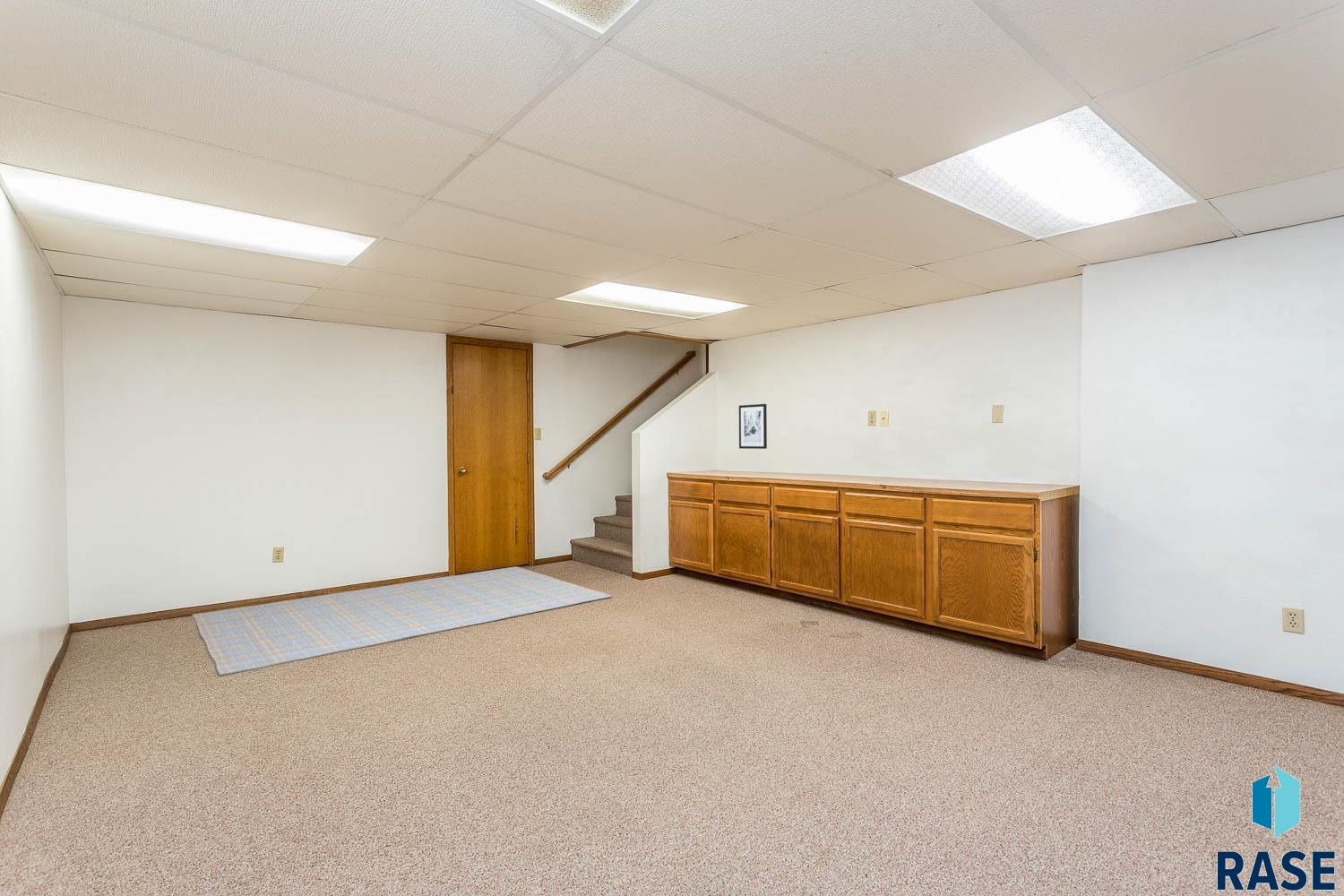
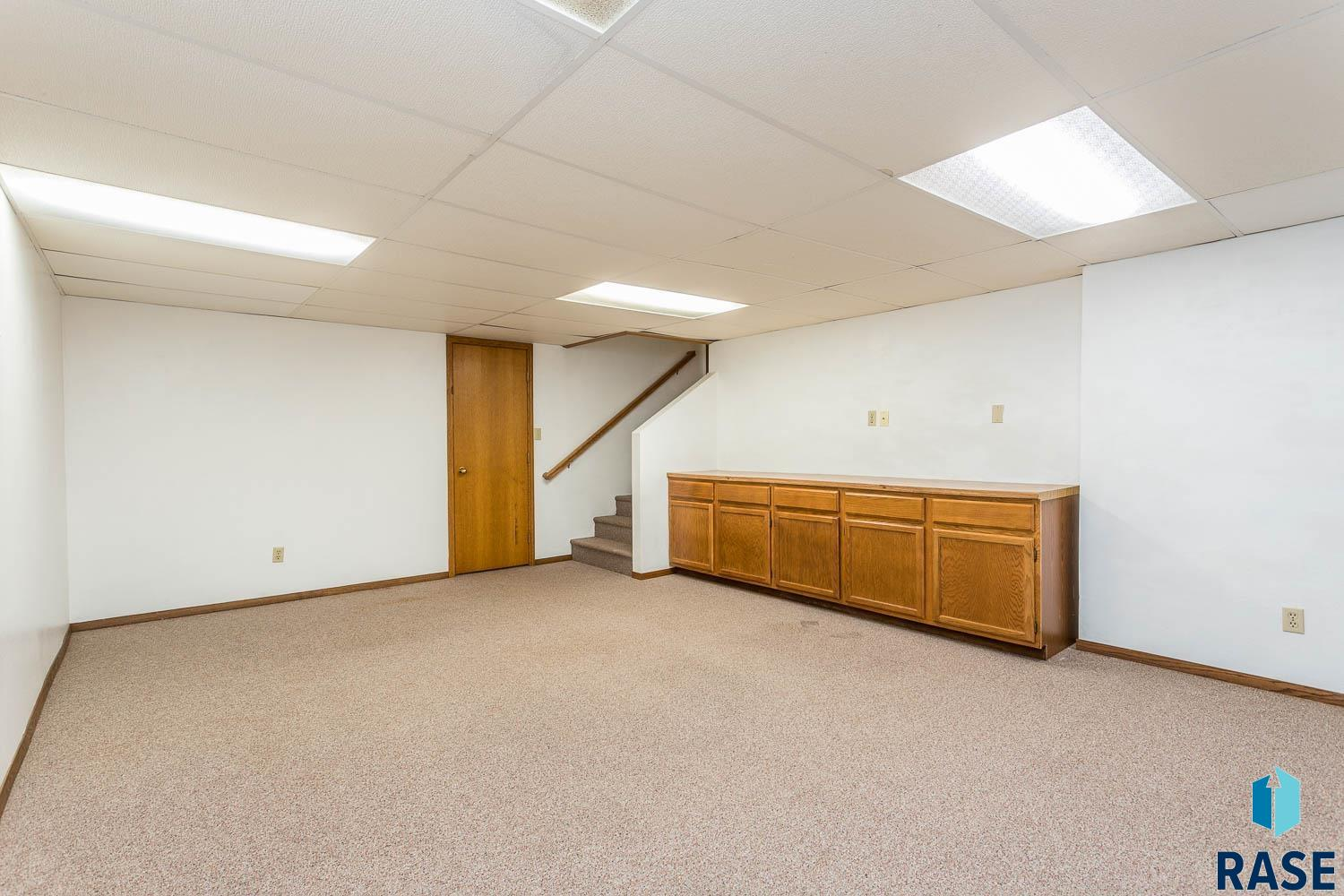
- wall art (752, 426)
- rug (411, 605)
